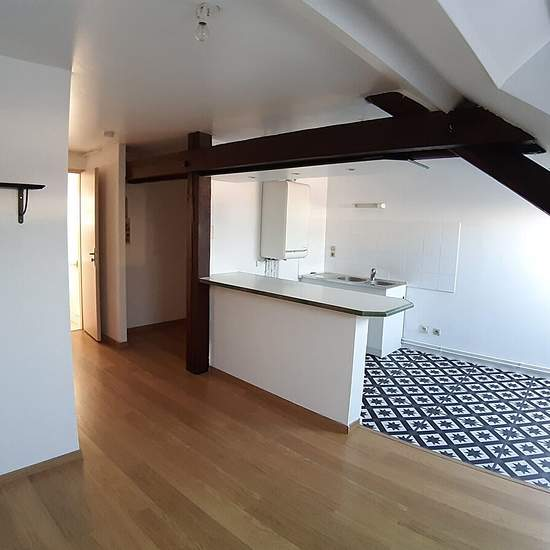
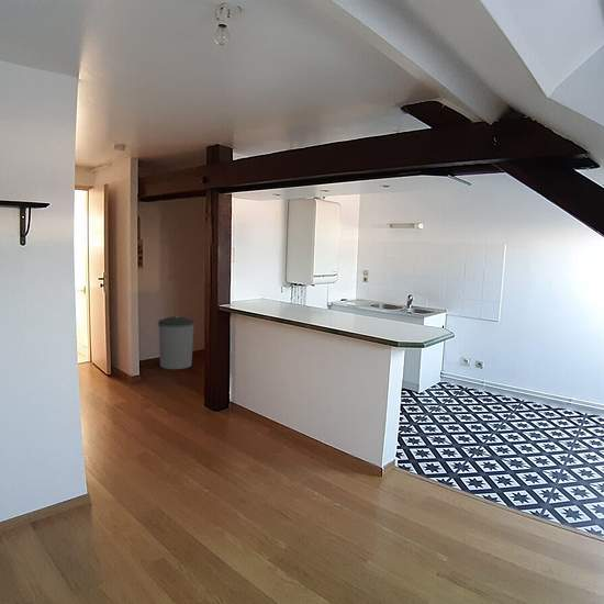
+ trash can (176, 340)
